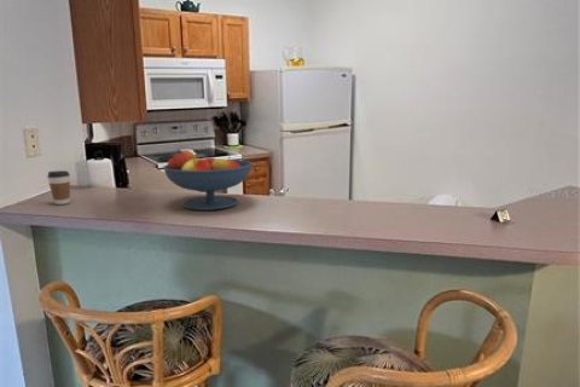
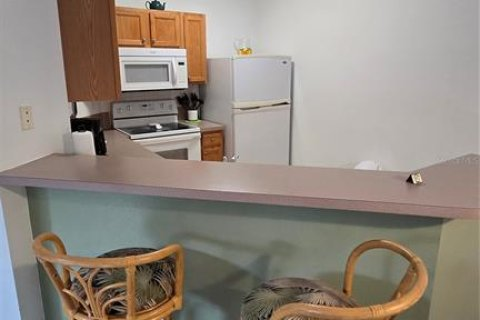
- coffee cup (59, 186)
- fruit bowl (209, 177)
